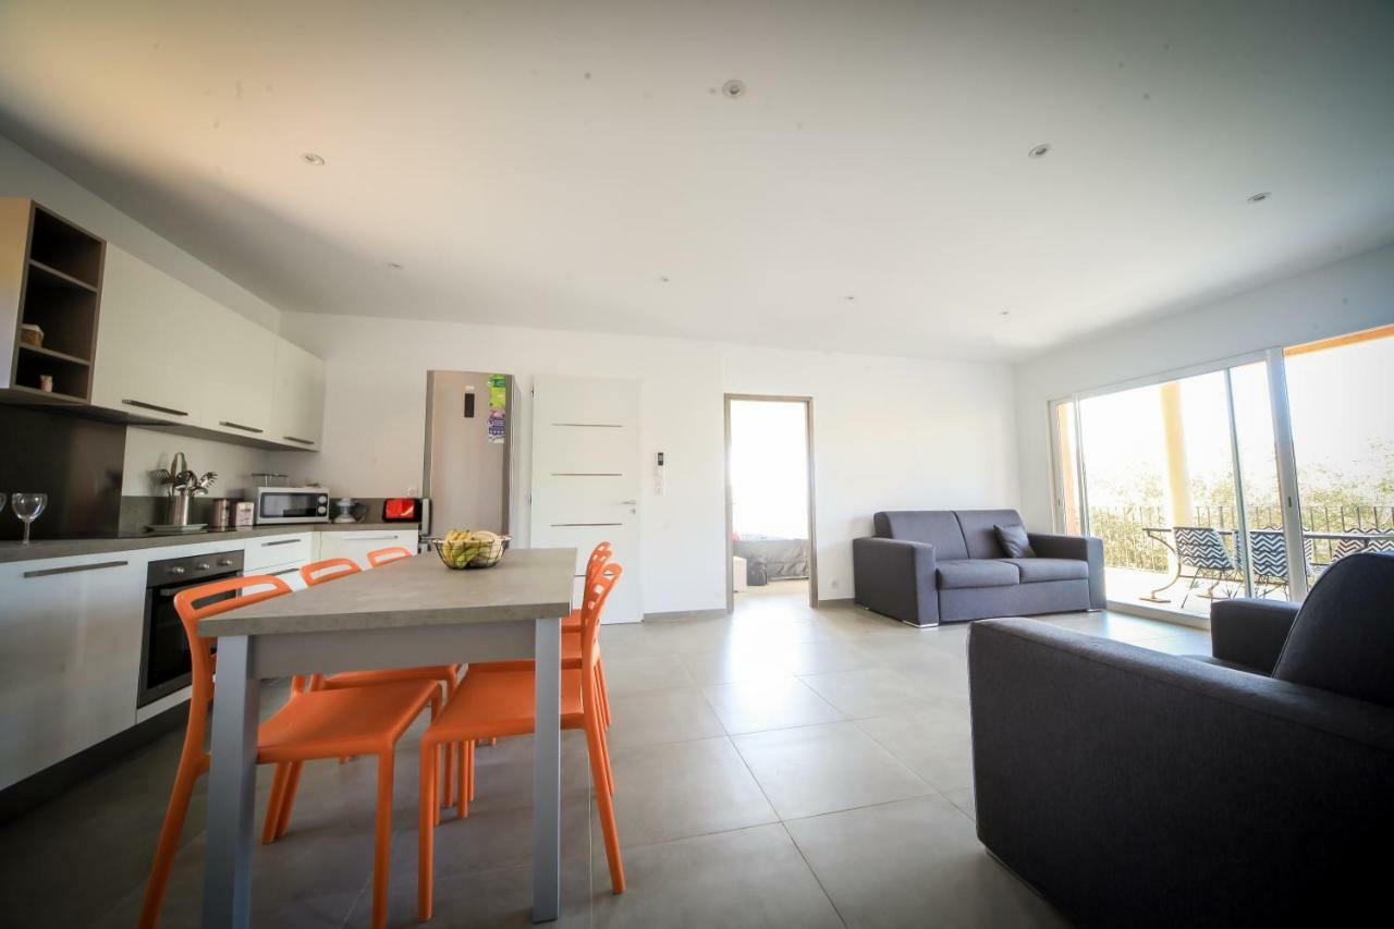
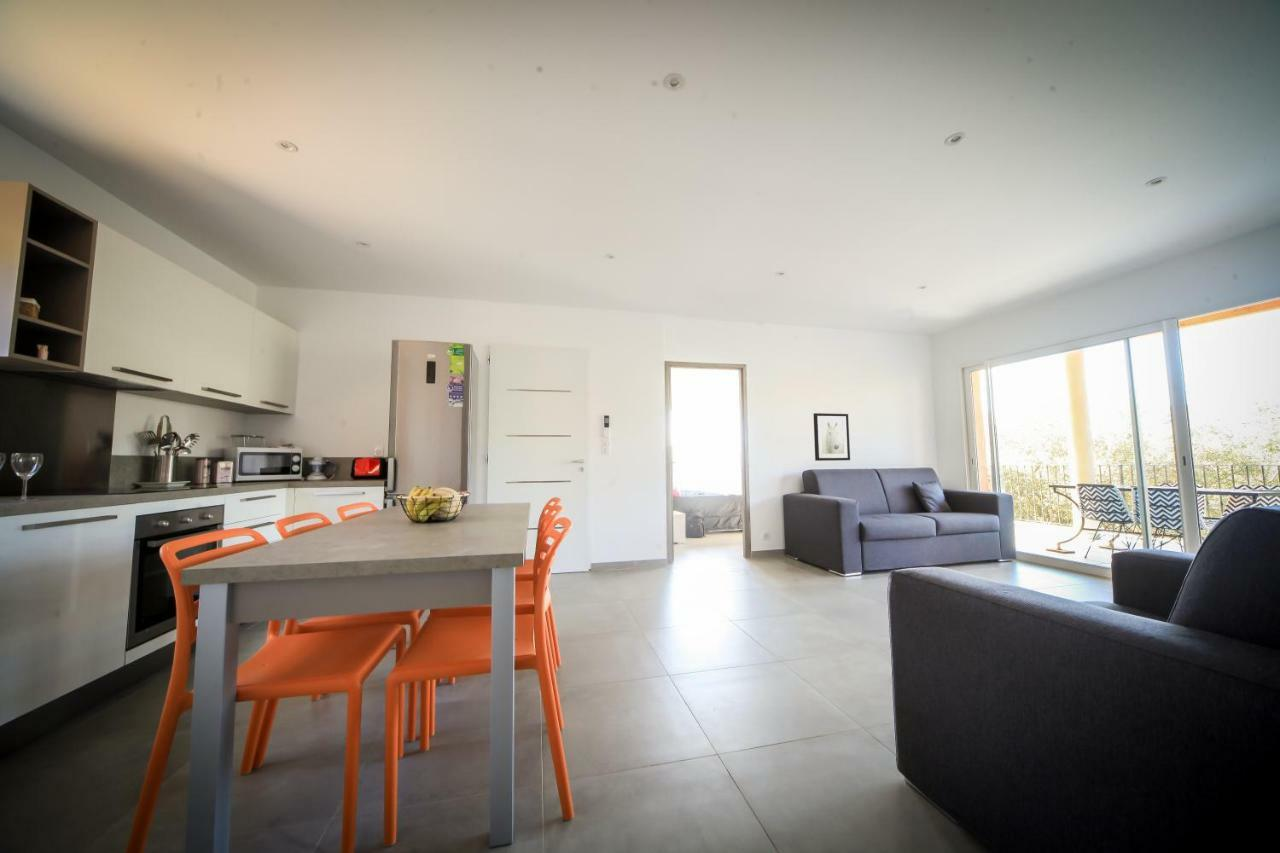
+ wall art (831, 437)
